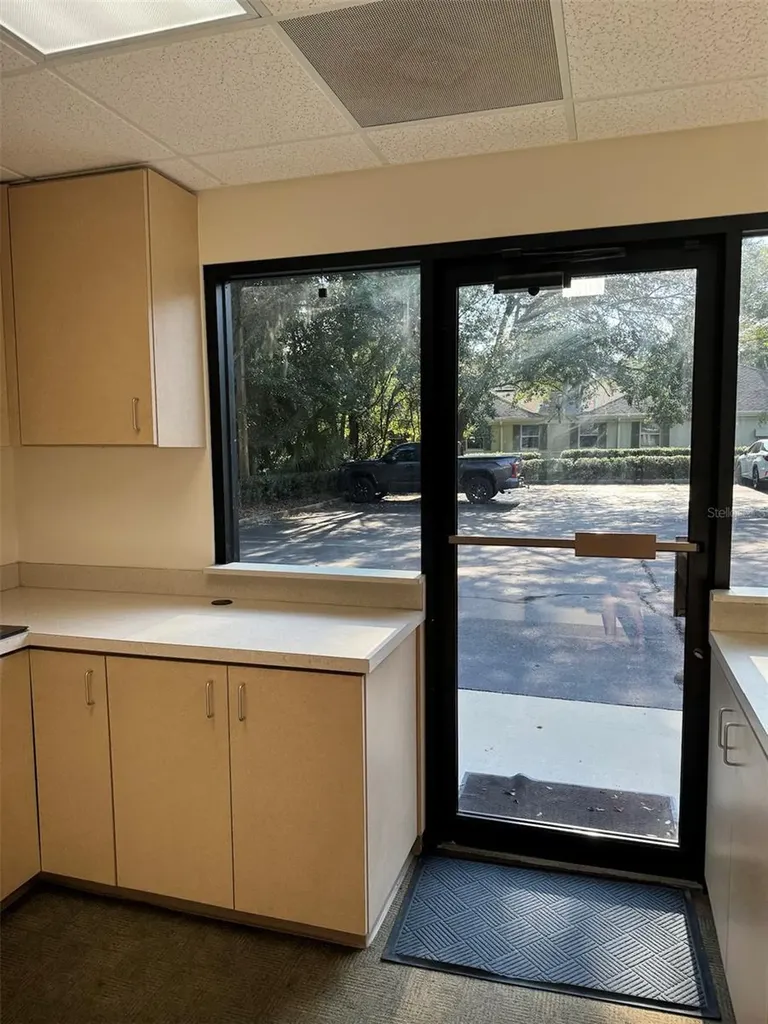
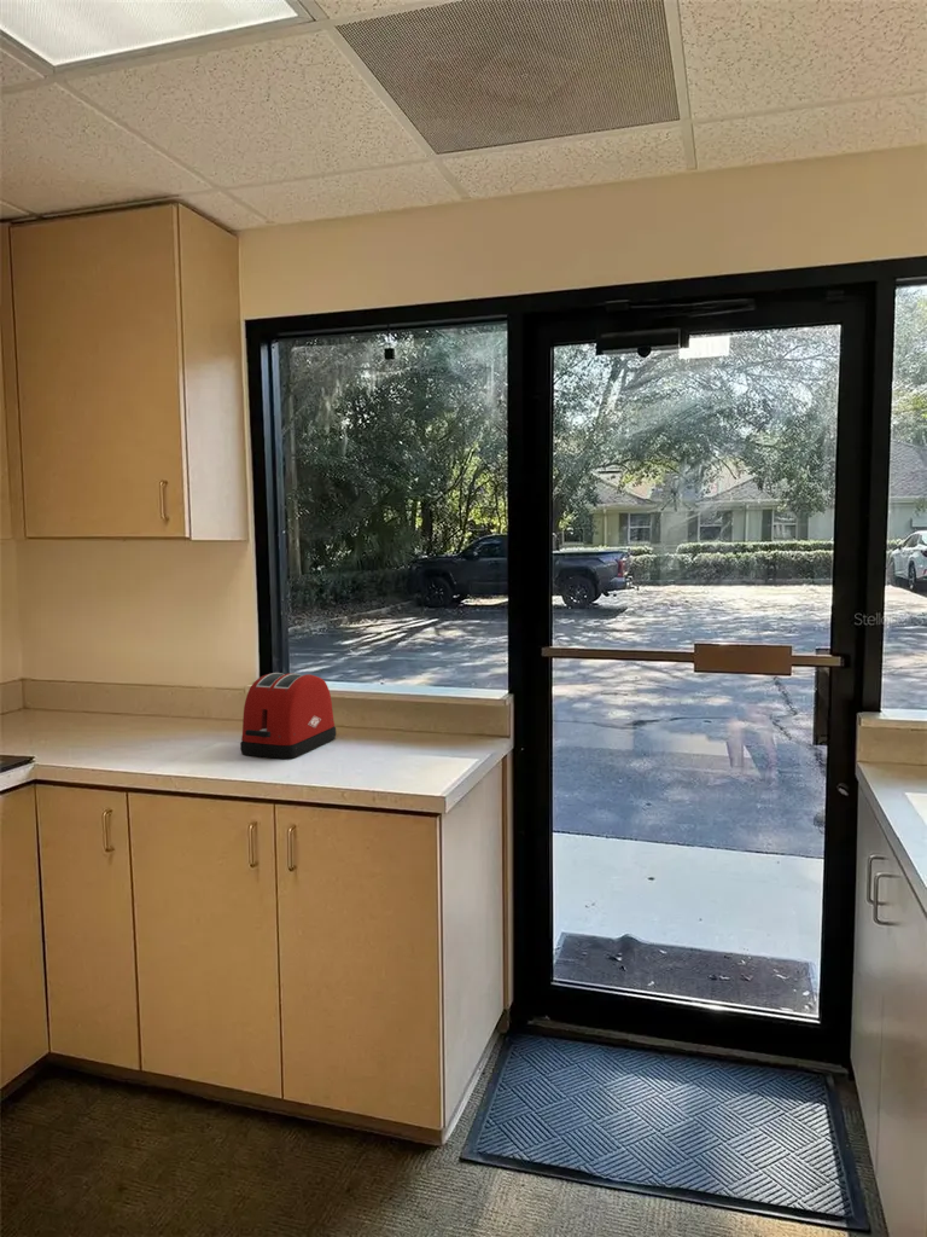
+ toaster (288, 709)
